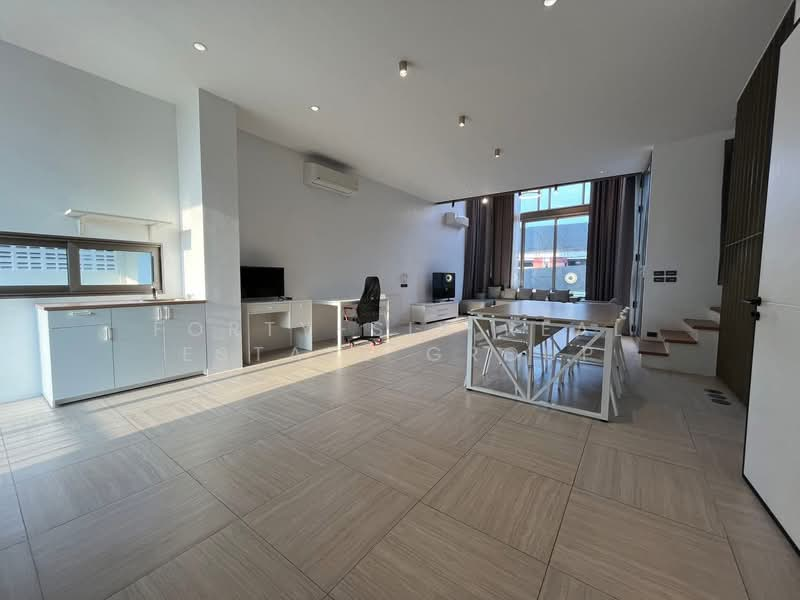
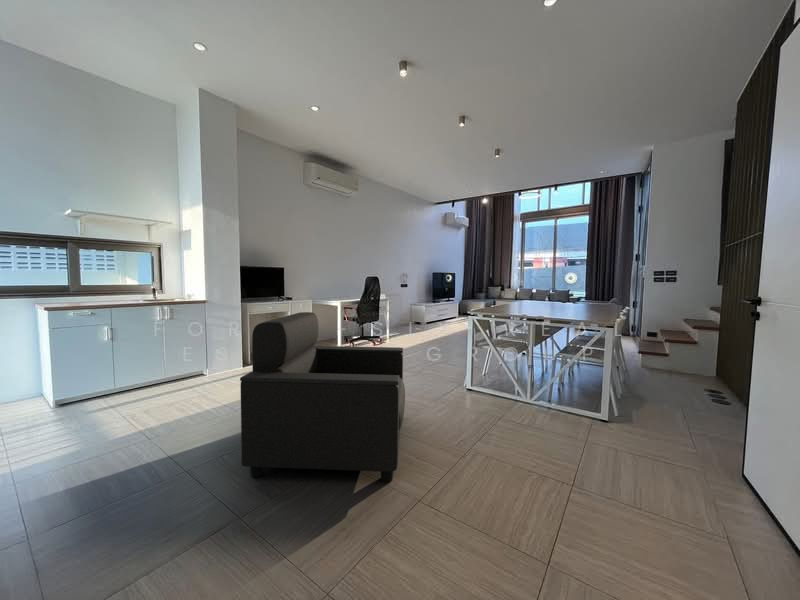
+ armchair (339, 380)
